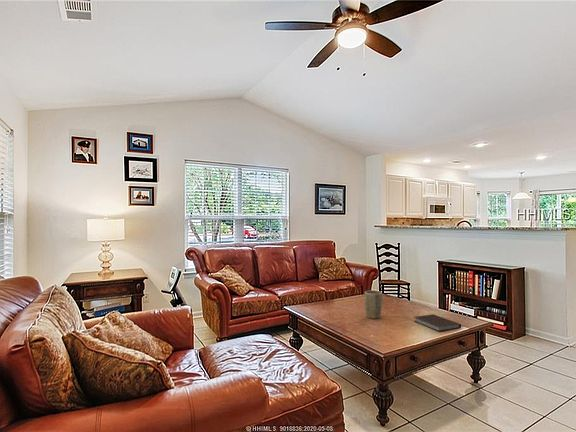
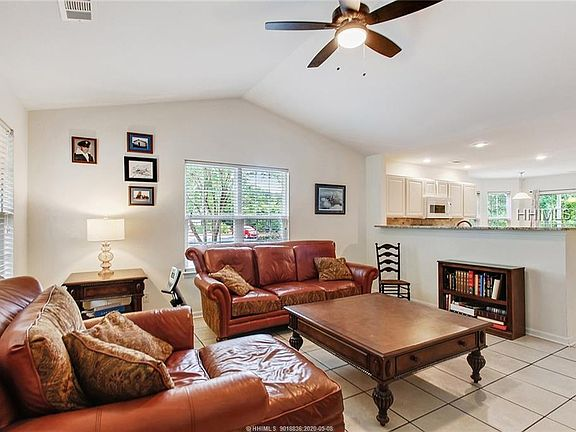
- notebook (436, 322)
- plant pot (373, 304)
